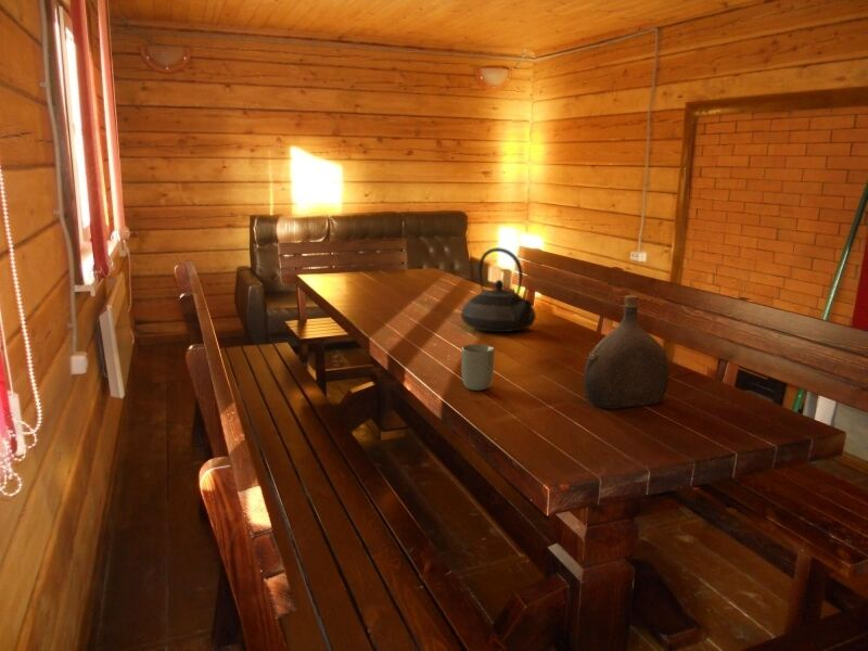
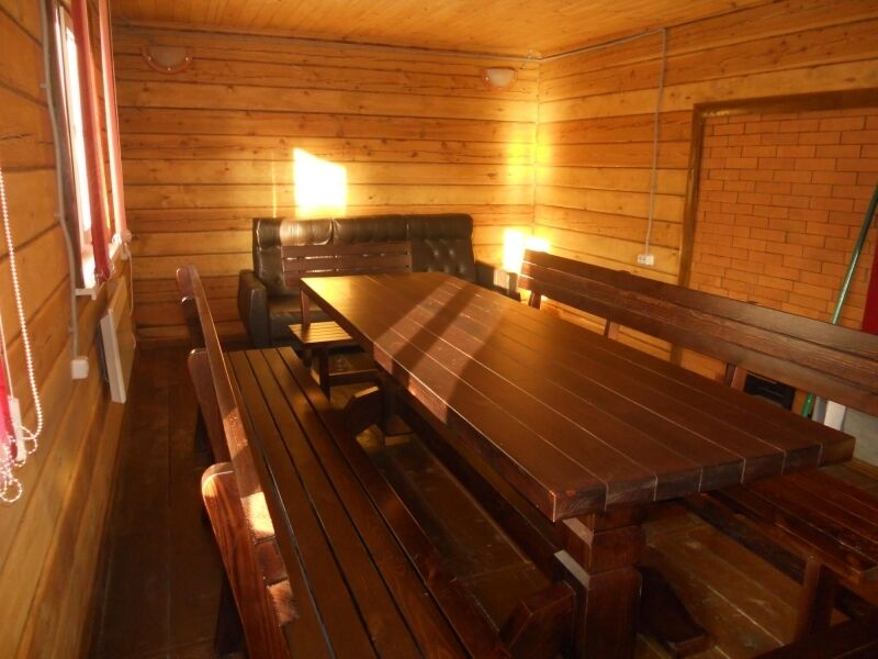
- cup (477, 368)
- teapot (501, 290)
- water jug (628, 349)
